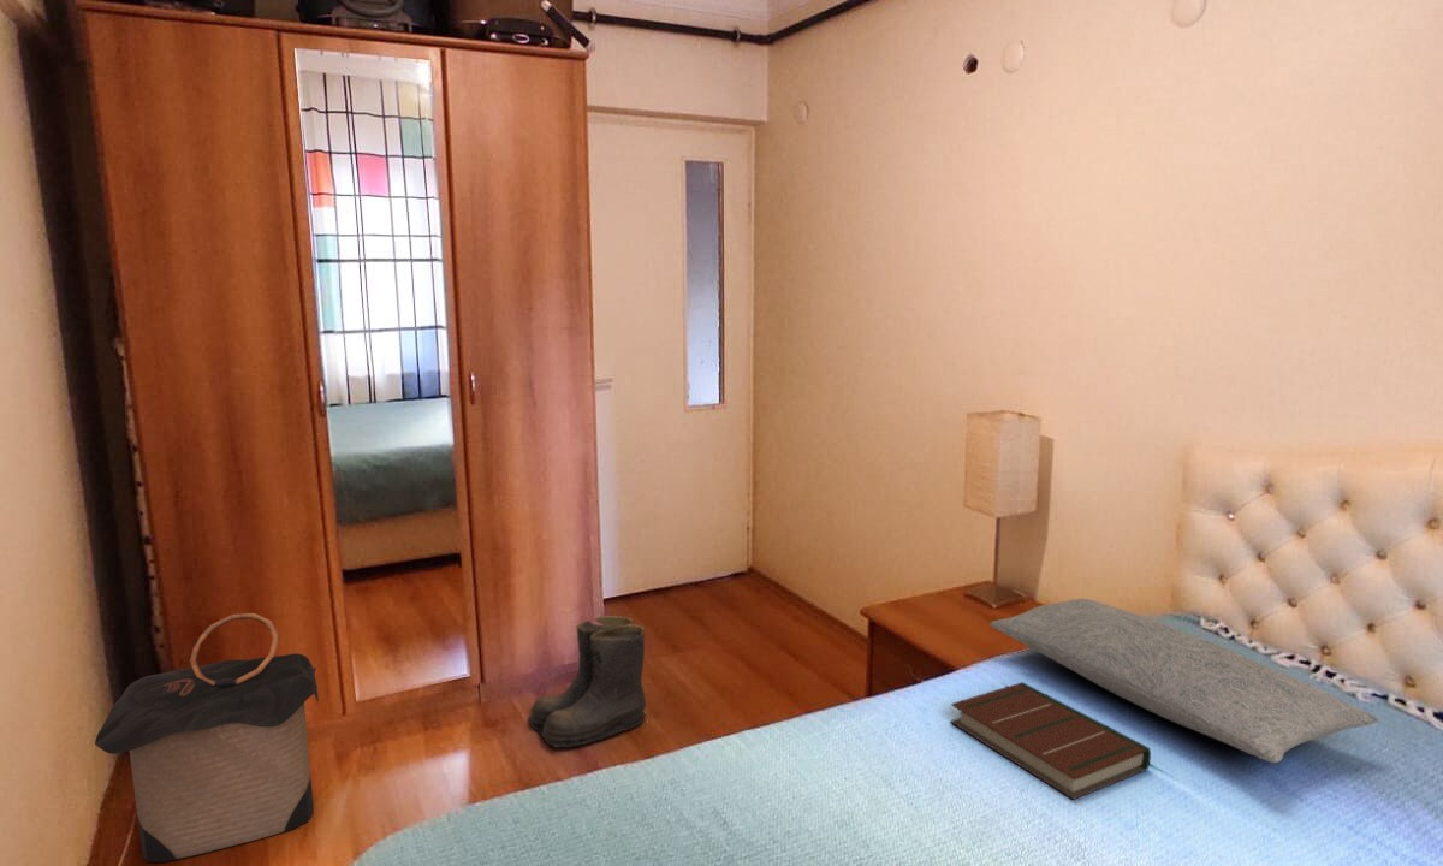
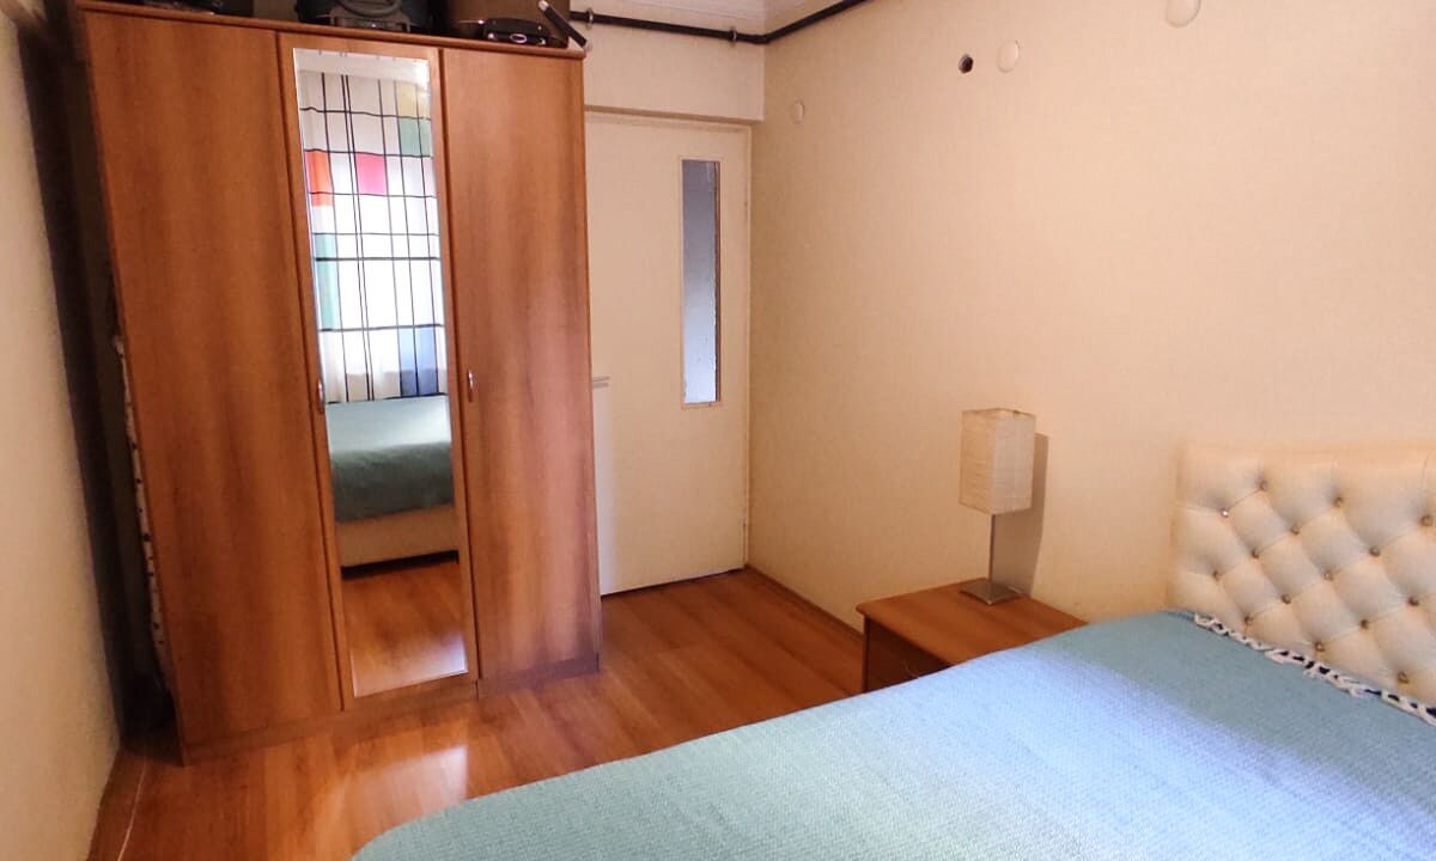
- pillow (1158, 666)
- laundry hamper (216, 731)
- boots (587, 676)
- book (1045, 734)
